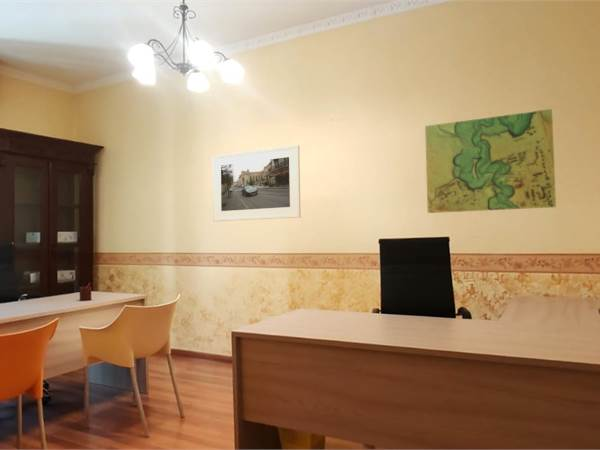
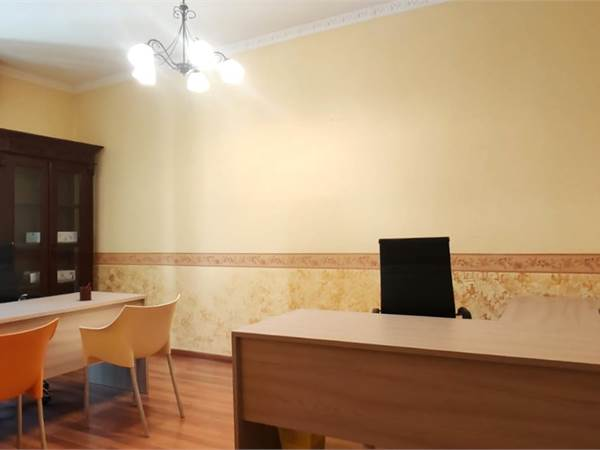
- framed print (254, 185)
- map (486, 163)
